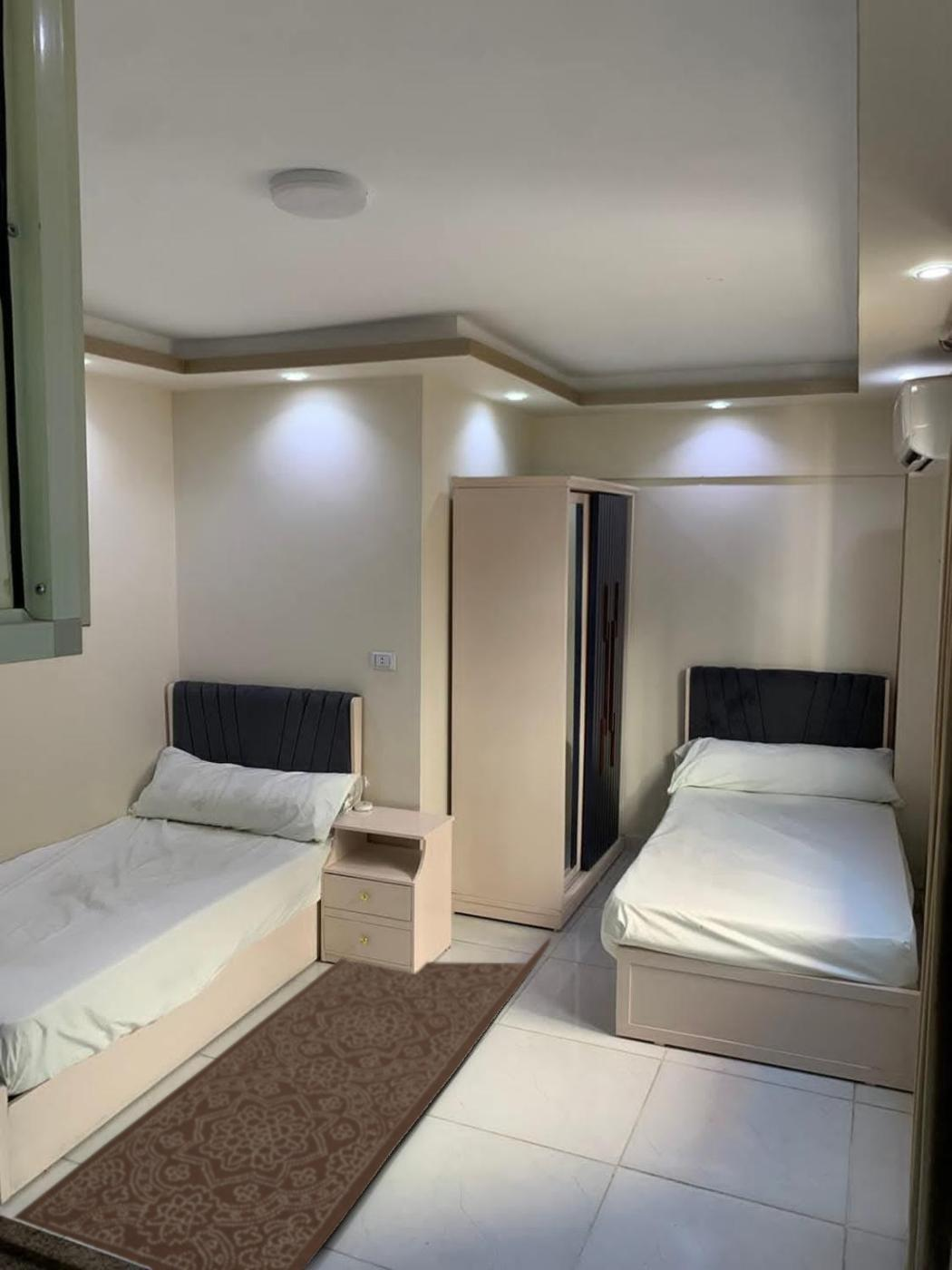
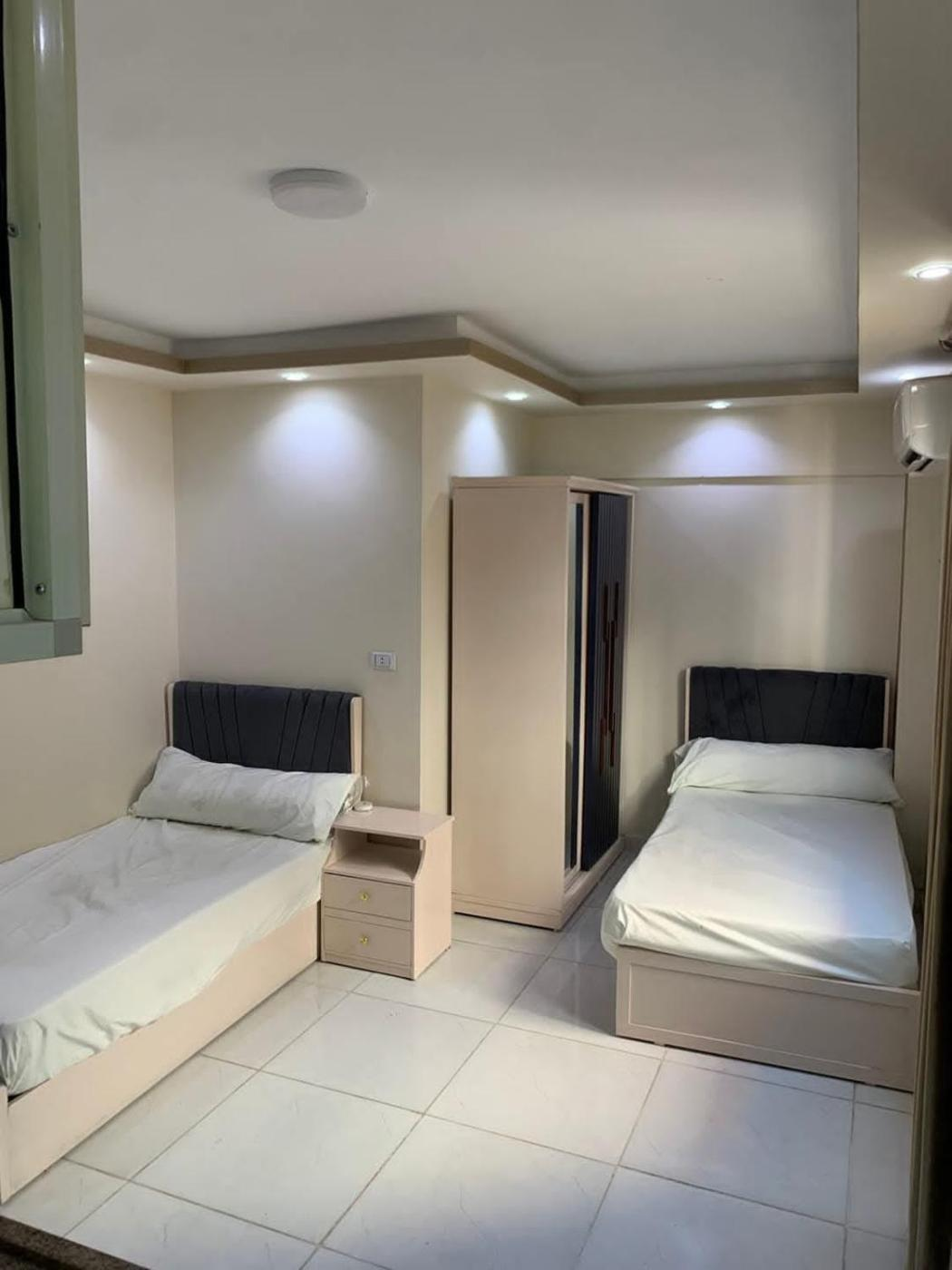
- rug (374, 1025)
